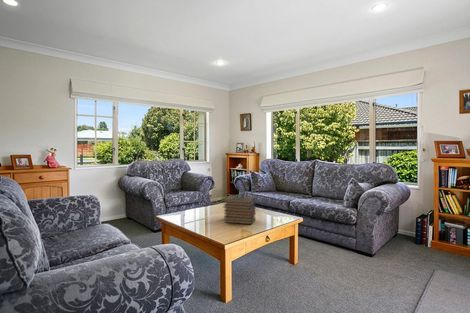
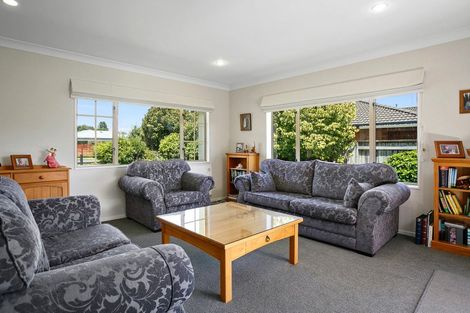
- book stack (239, 209)
